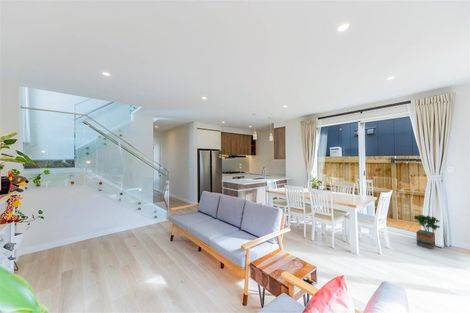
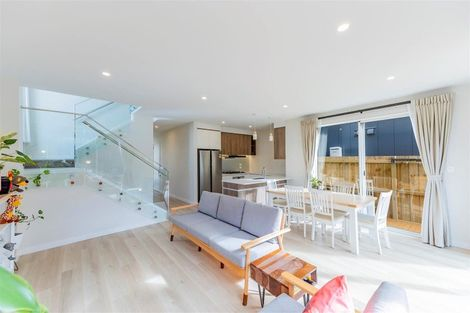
- potted tree (426, 230)
